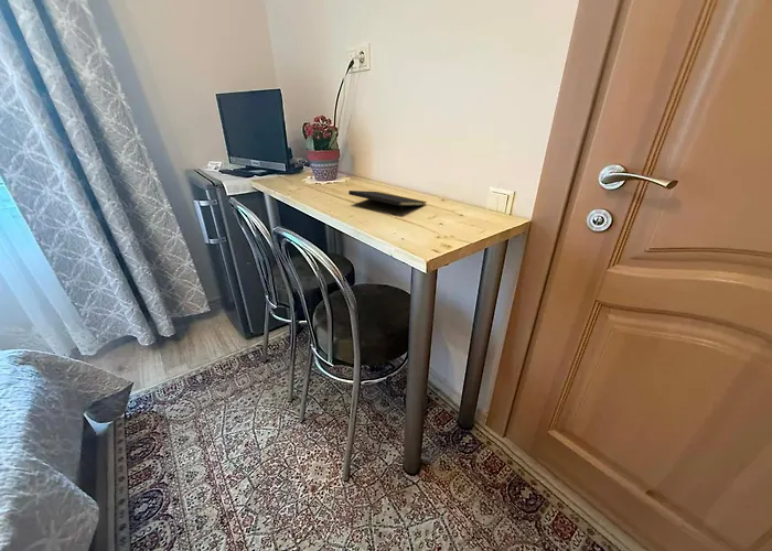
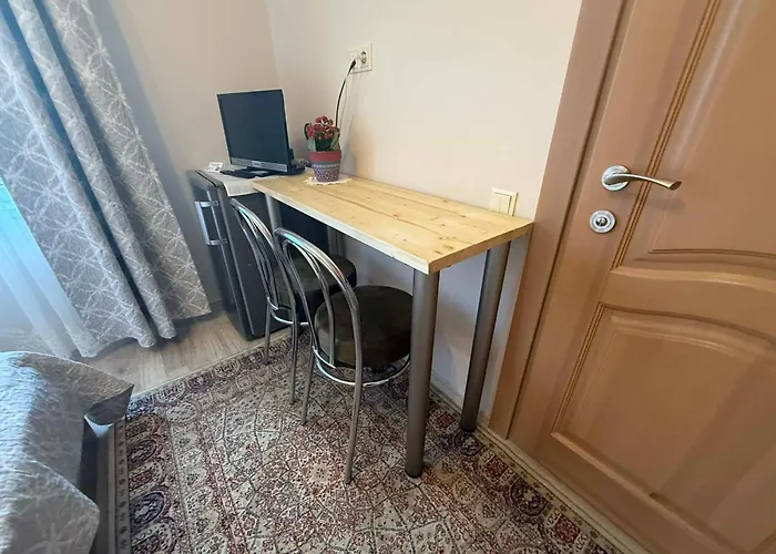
- notepad (387, 197)
